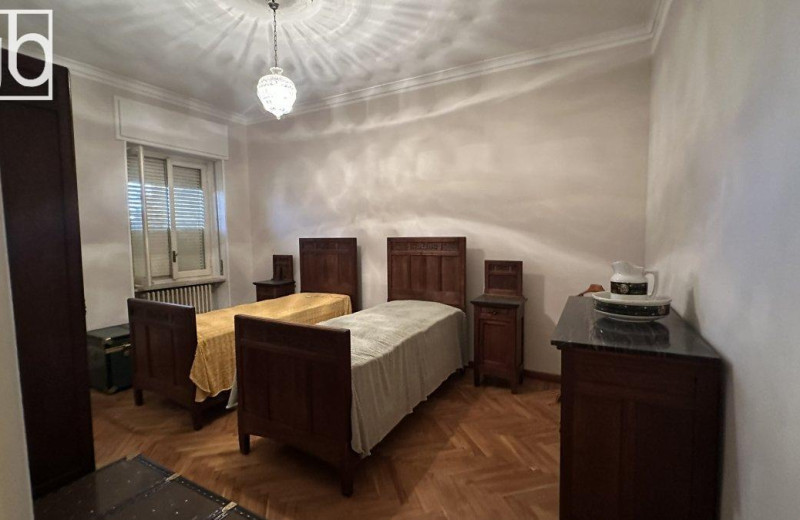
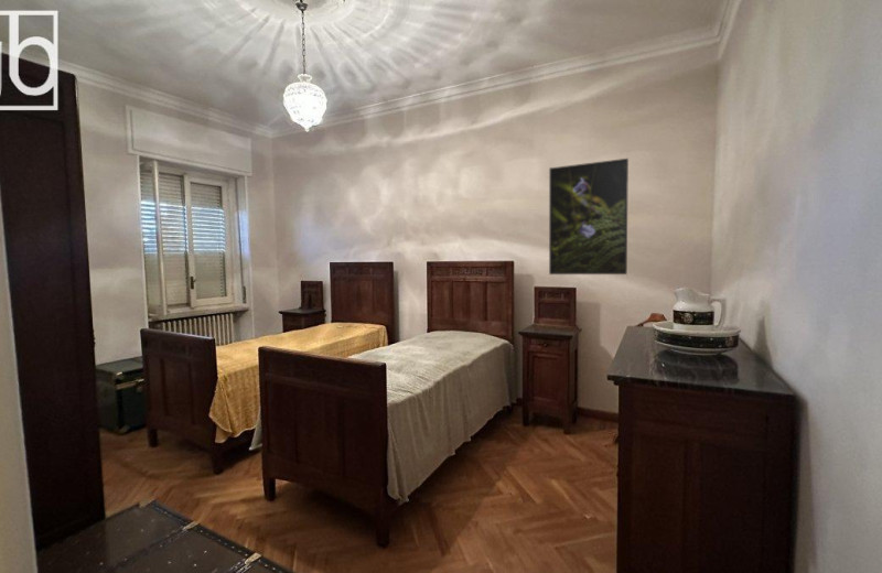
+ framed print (587, 219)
